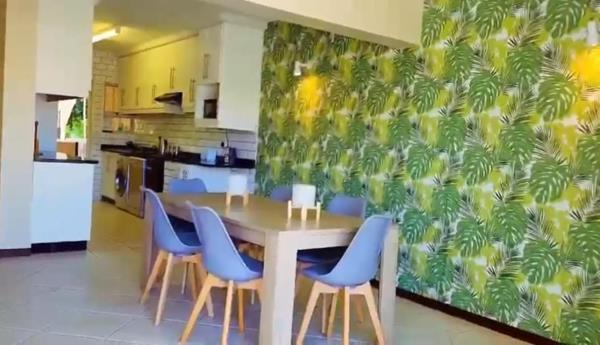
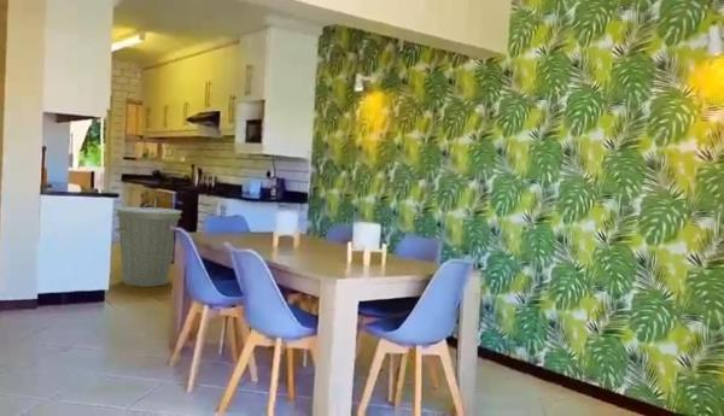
+ trash can (147, 242)
